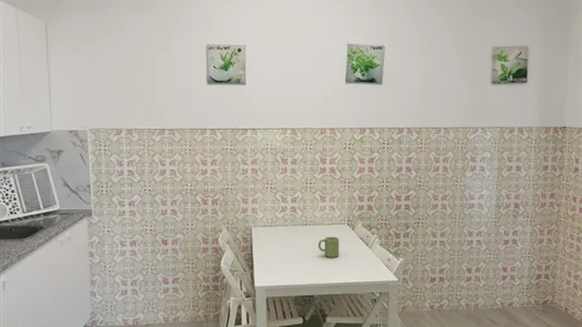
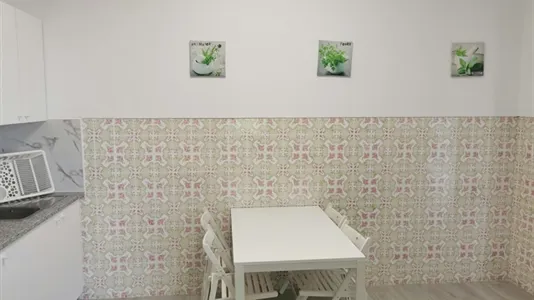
- mug (328, 246)
